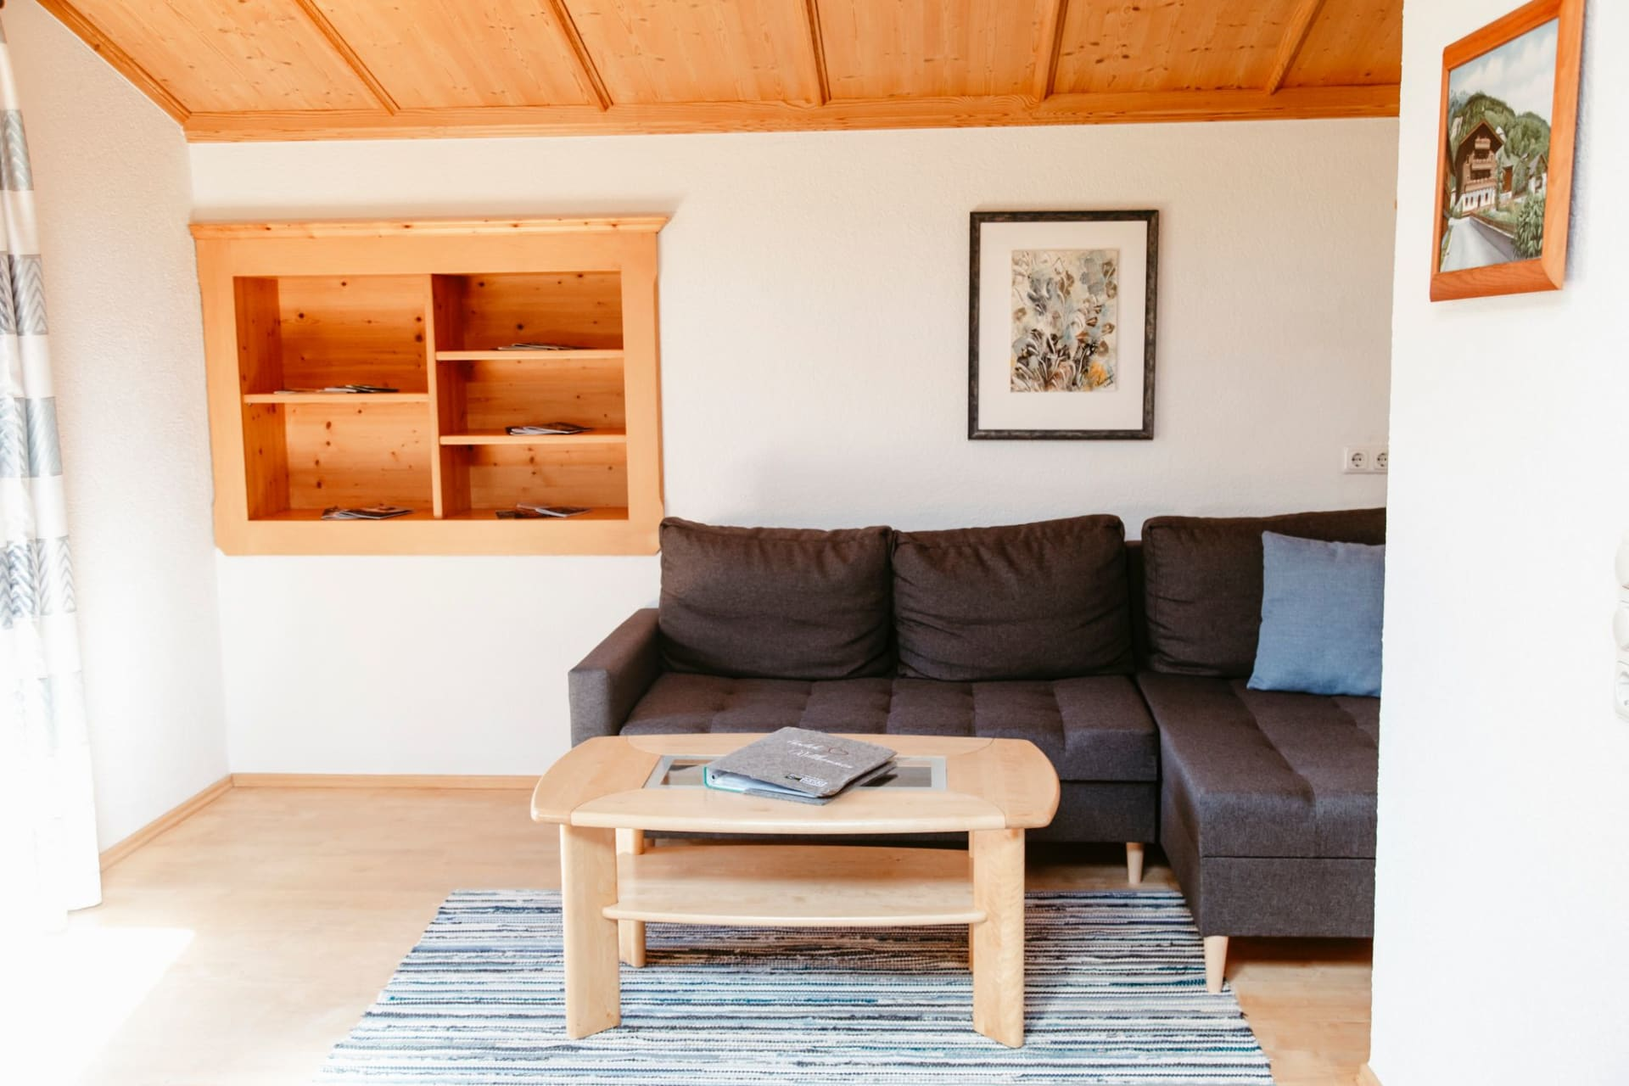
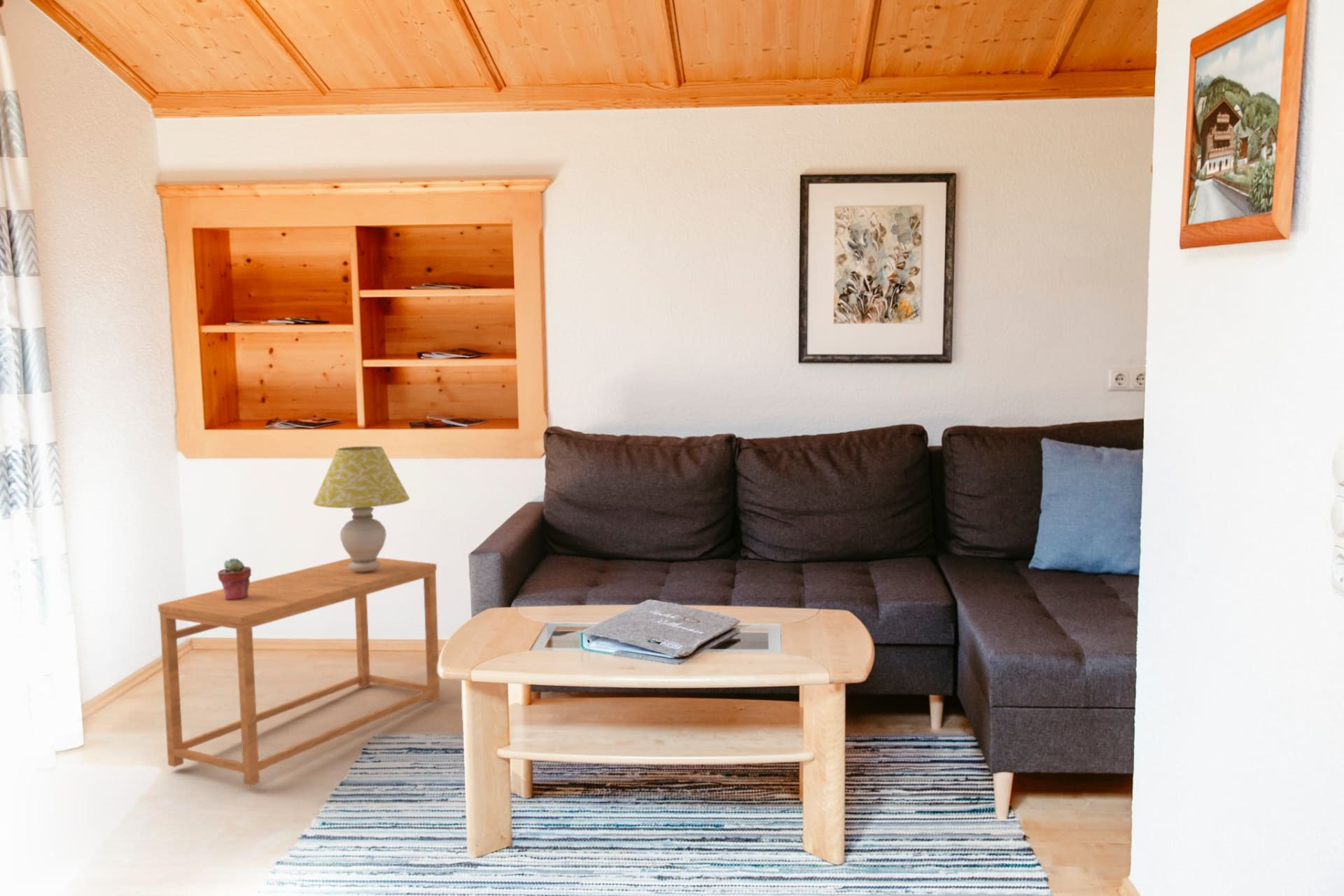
+ table lamp (362, 510)
+ side table (323, 689)
+ potted succulent (234, 577)
